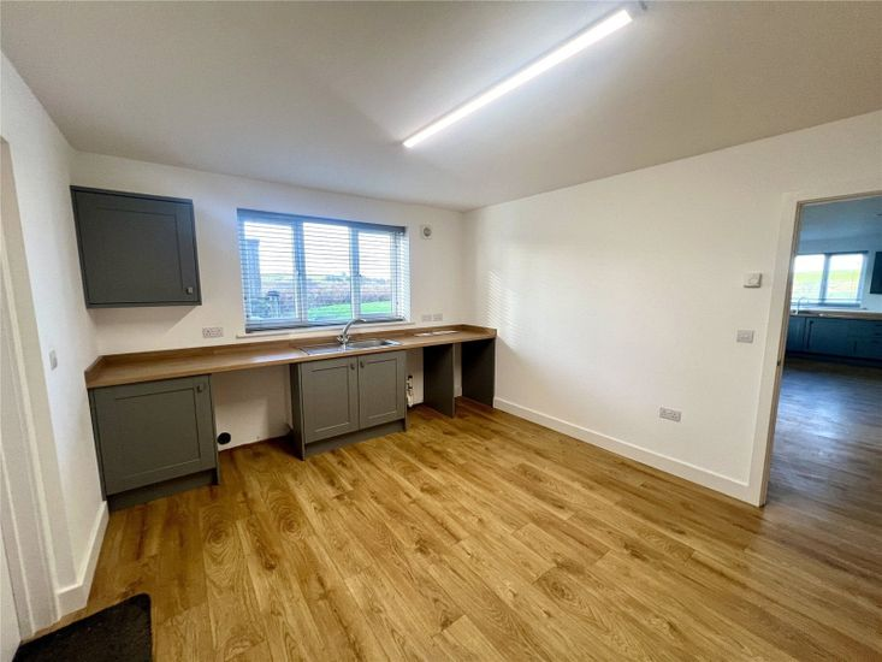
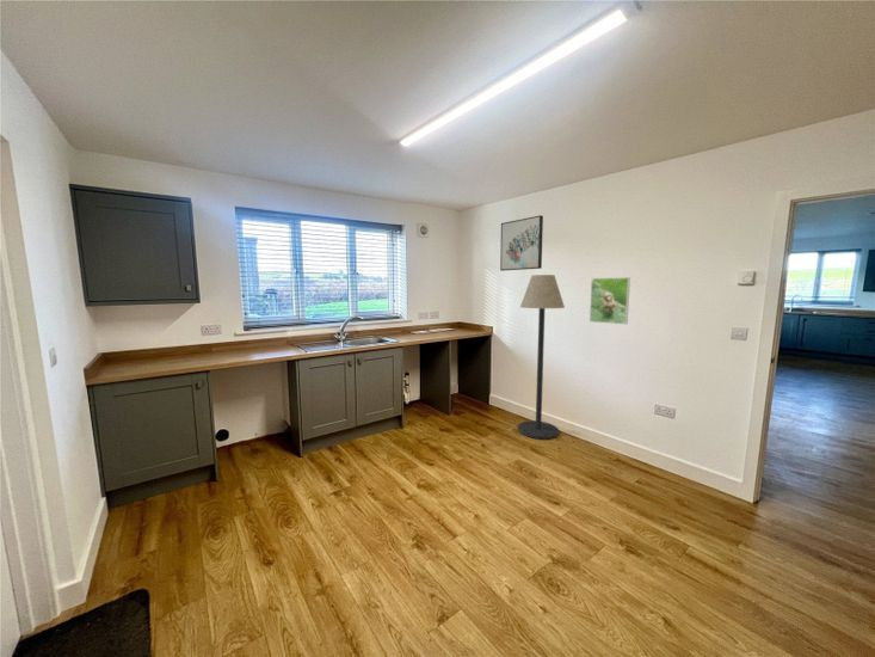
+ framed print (609, 300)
+ floor lamp (540, 355)
+ wall art (519, 245)
